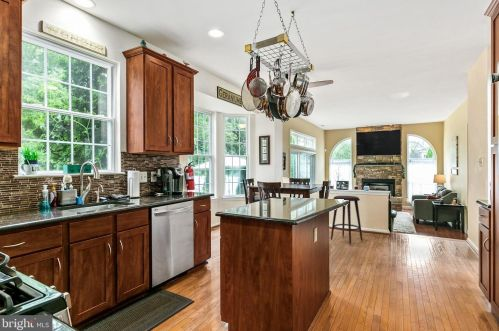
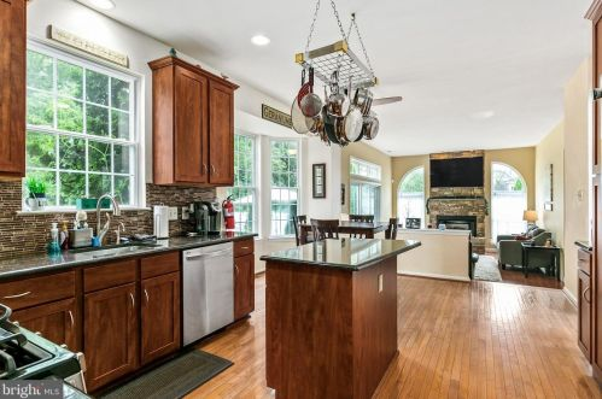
- stool (344, 218)
